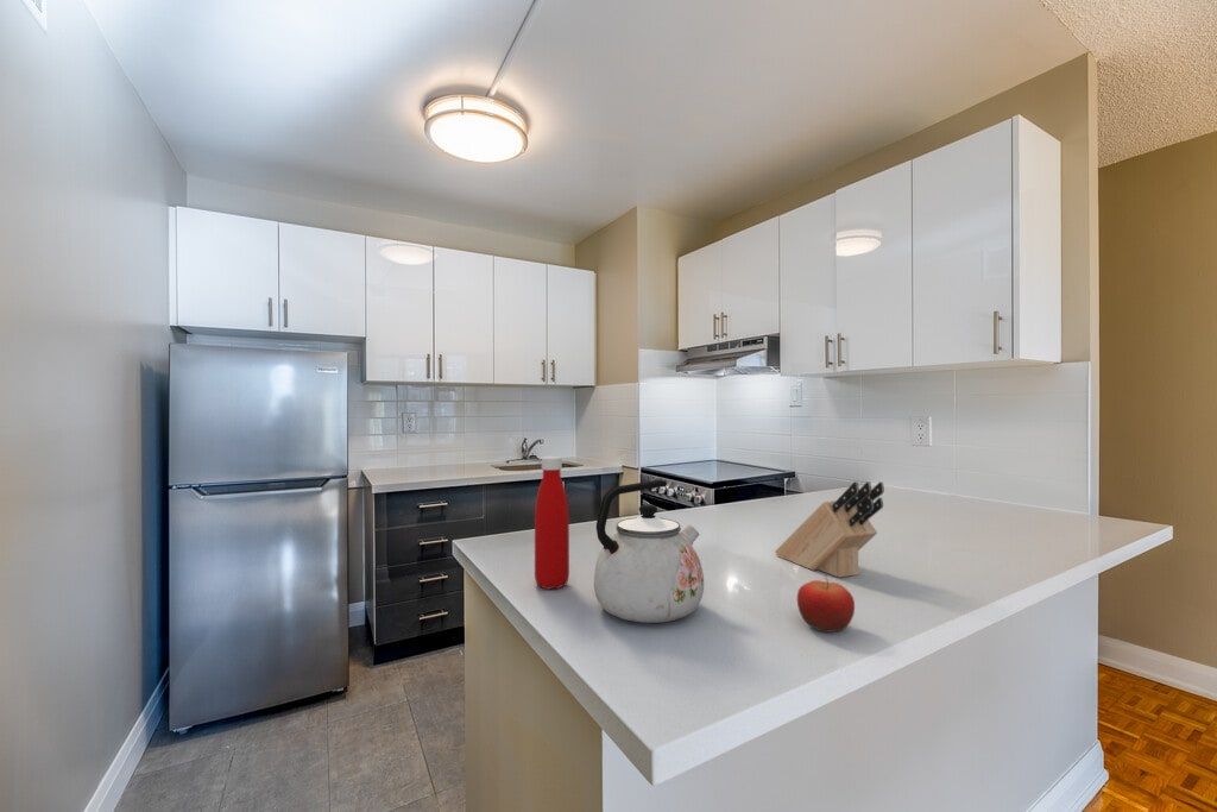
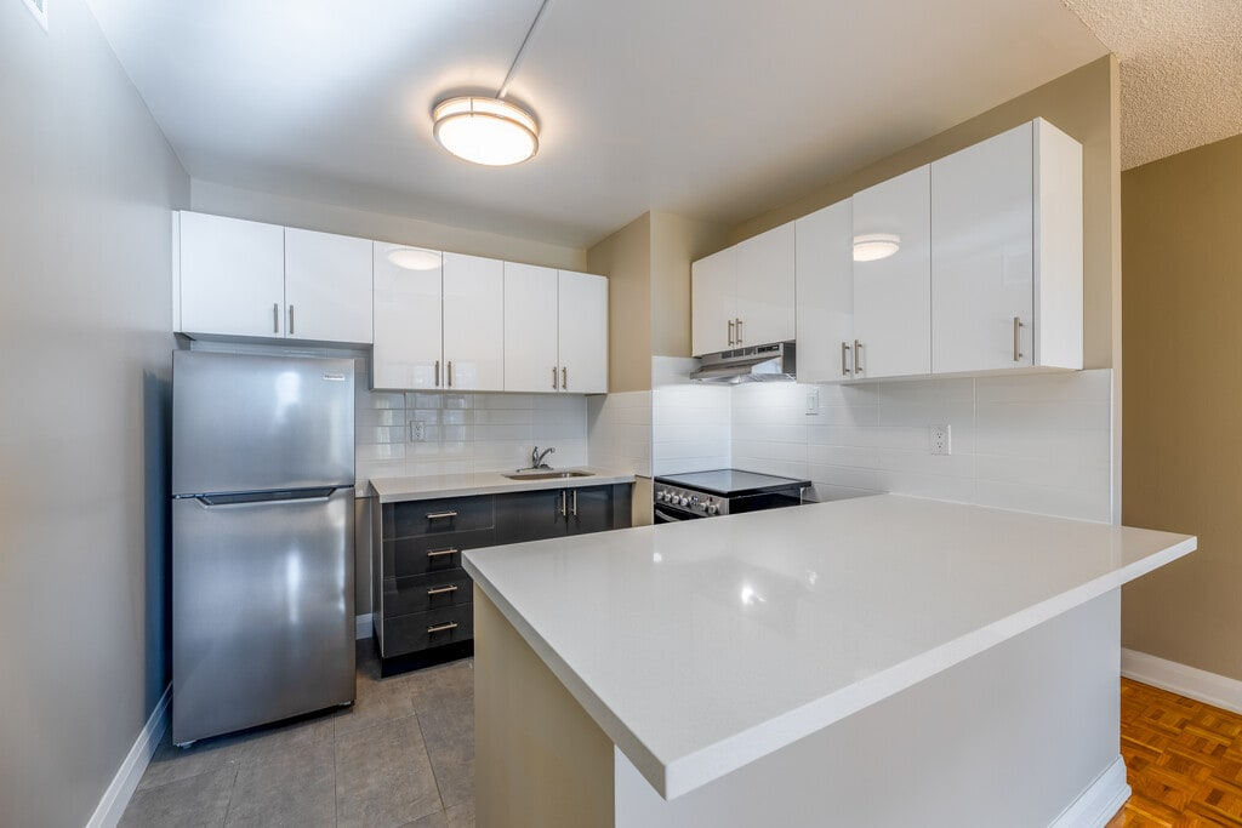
- bottle (551, 521)
- kettle (649, 545)
- knife block (828, 521)
- fruit (825, 602)
